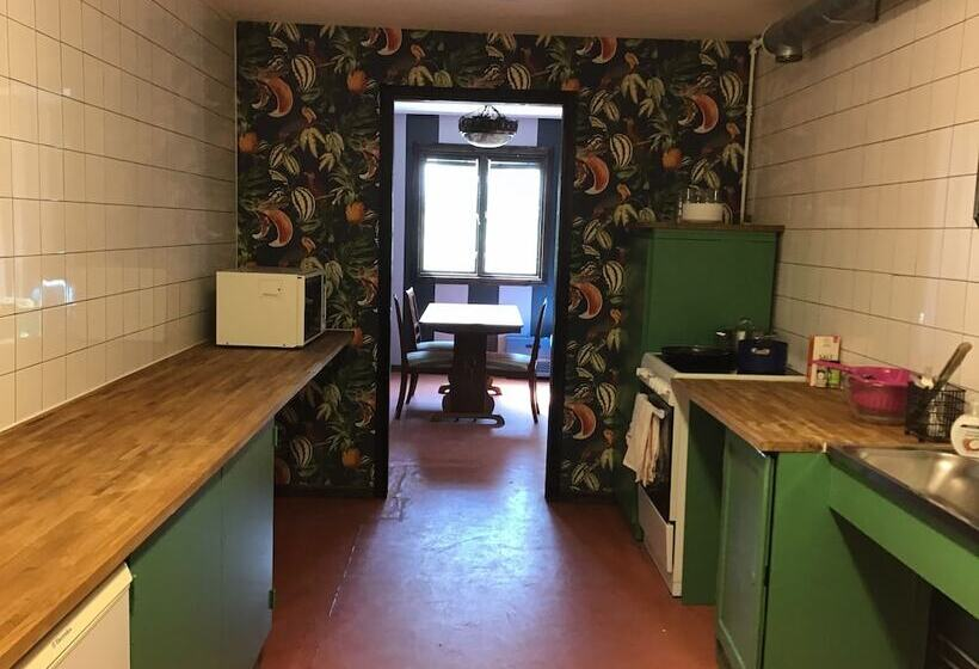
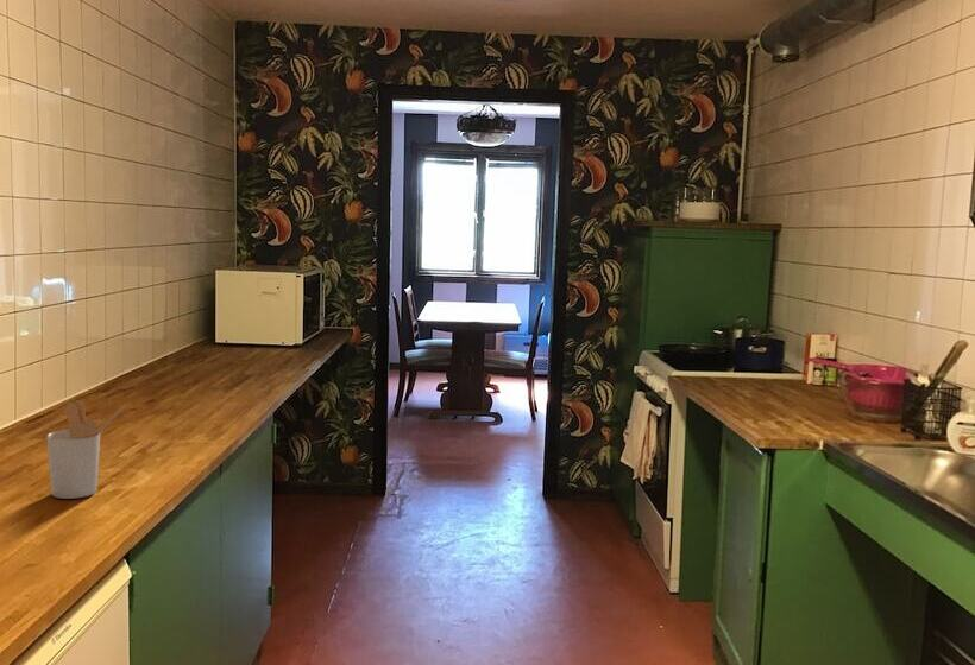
+ utensil holder (88, 448)
